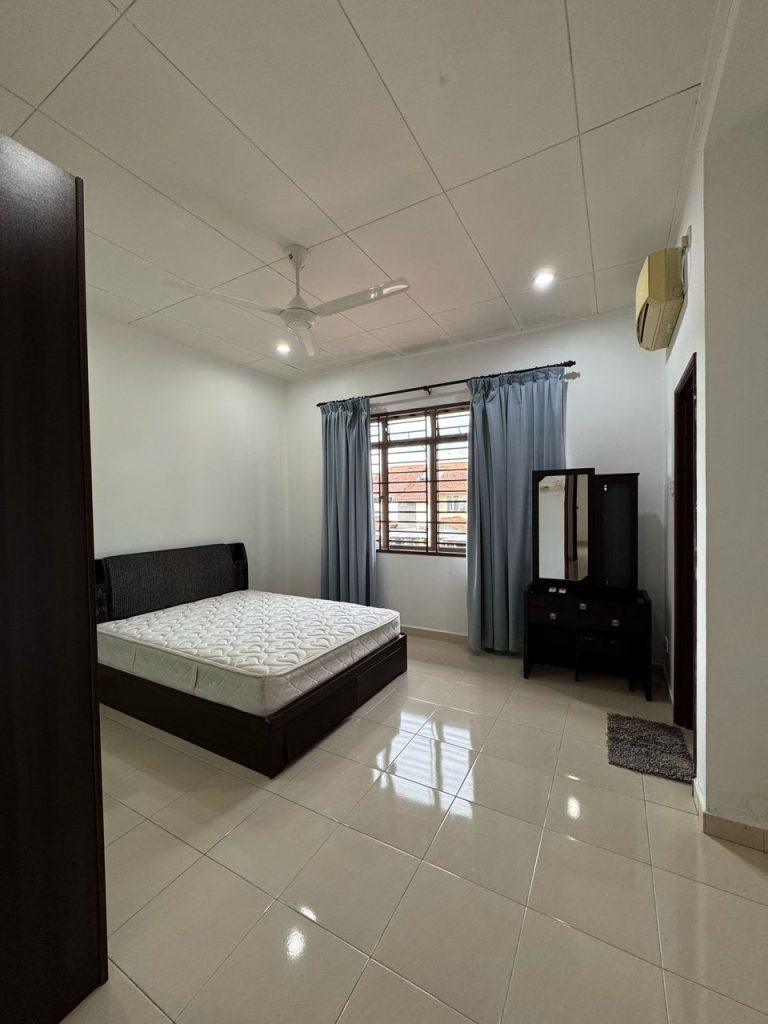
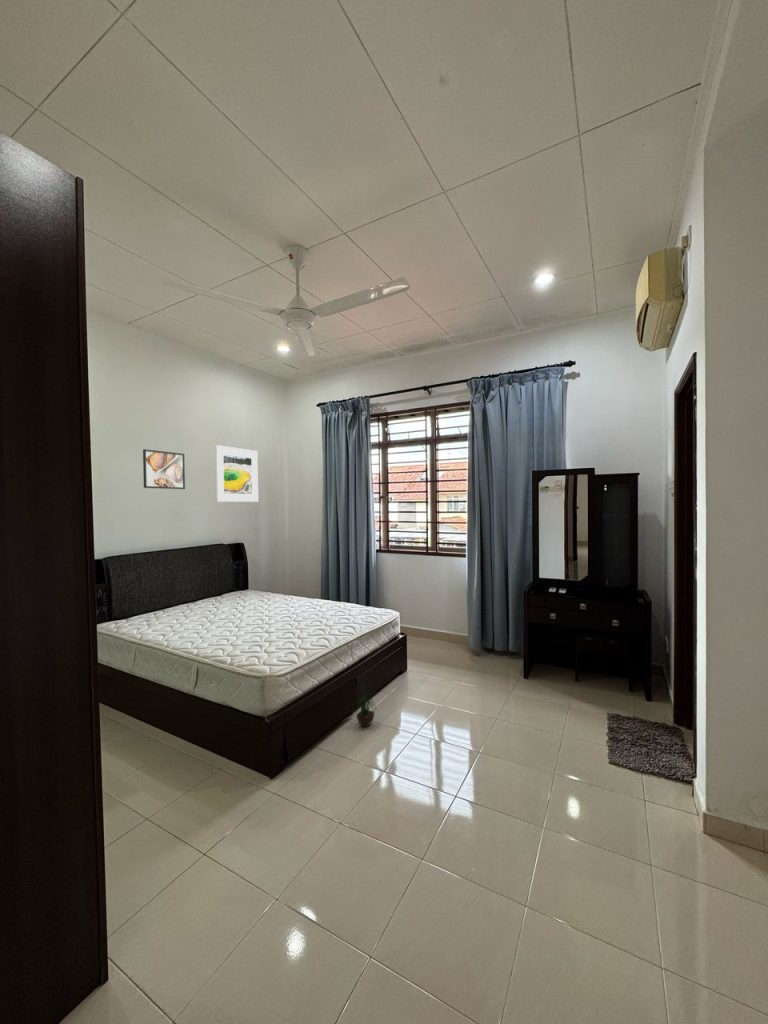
+ potted plant (365, 698)
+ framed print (164, 470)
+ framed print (237, 475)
